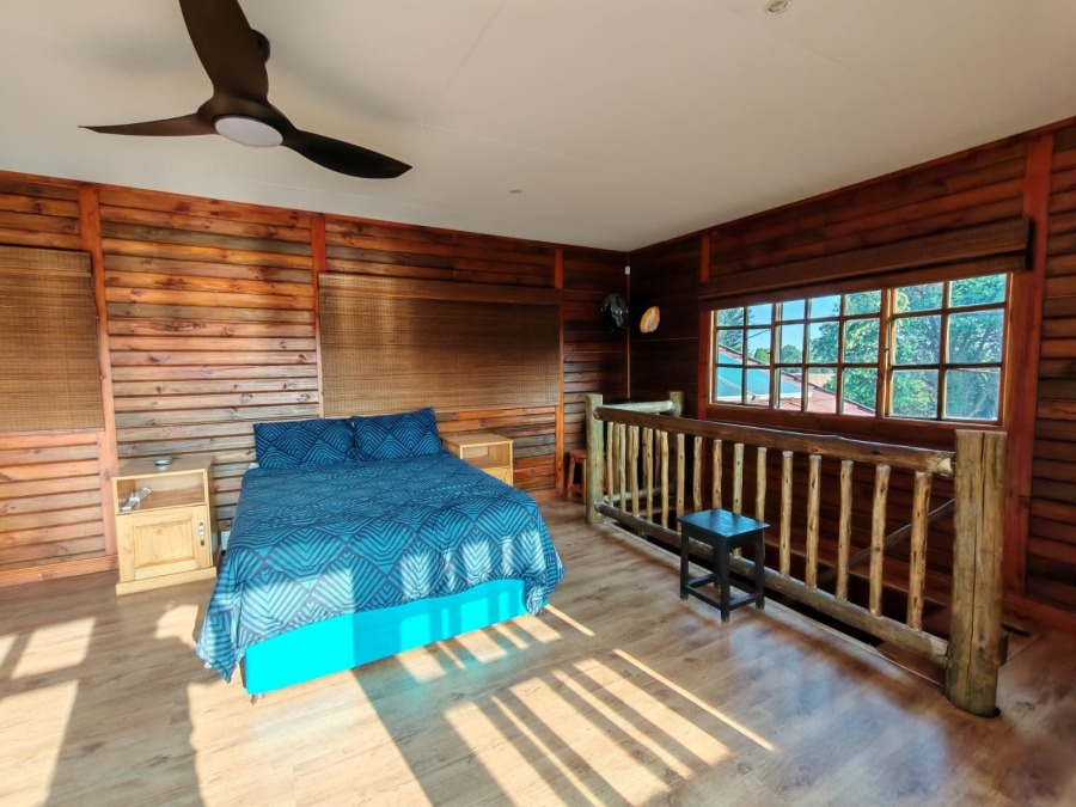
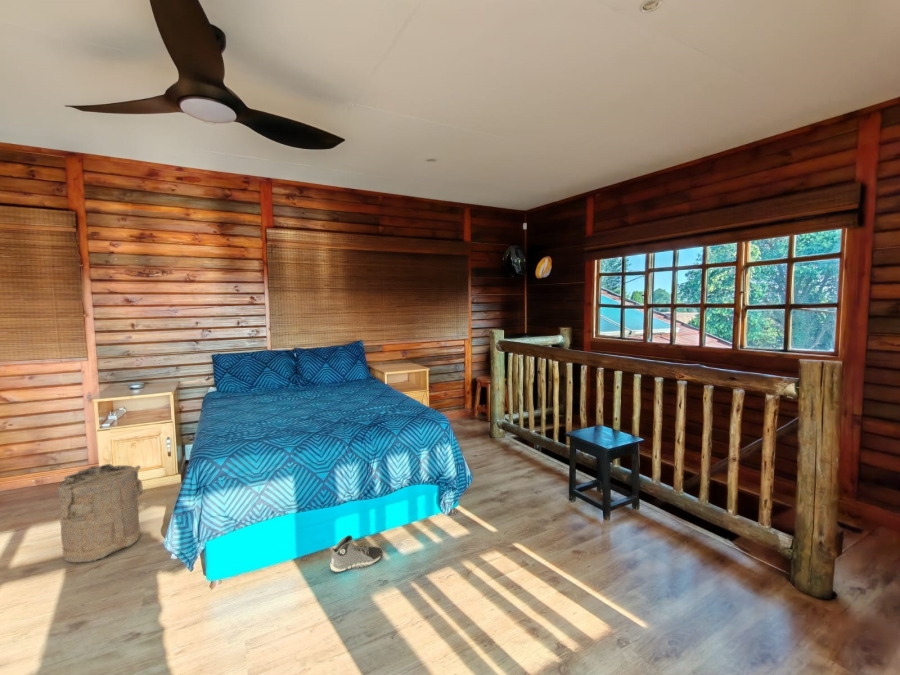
+ sneaker (357, 549)
+ laundry hamper (104, 506)
